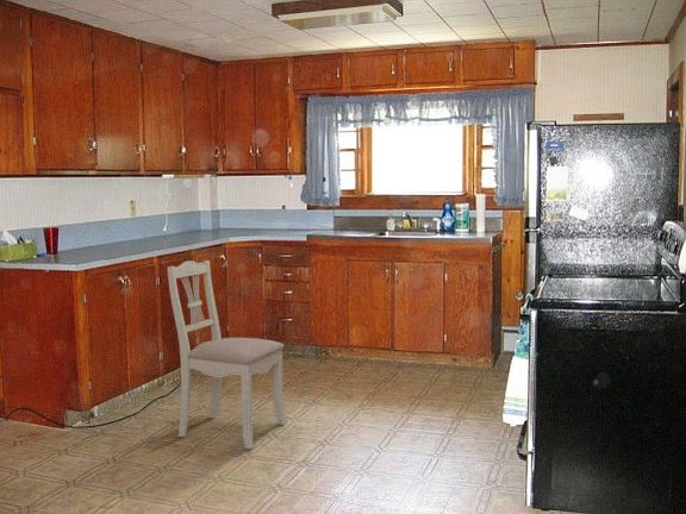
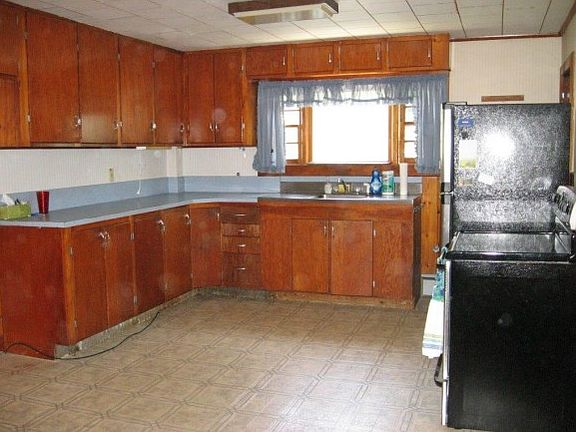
- dining chair (230, 346)
